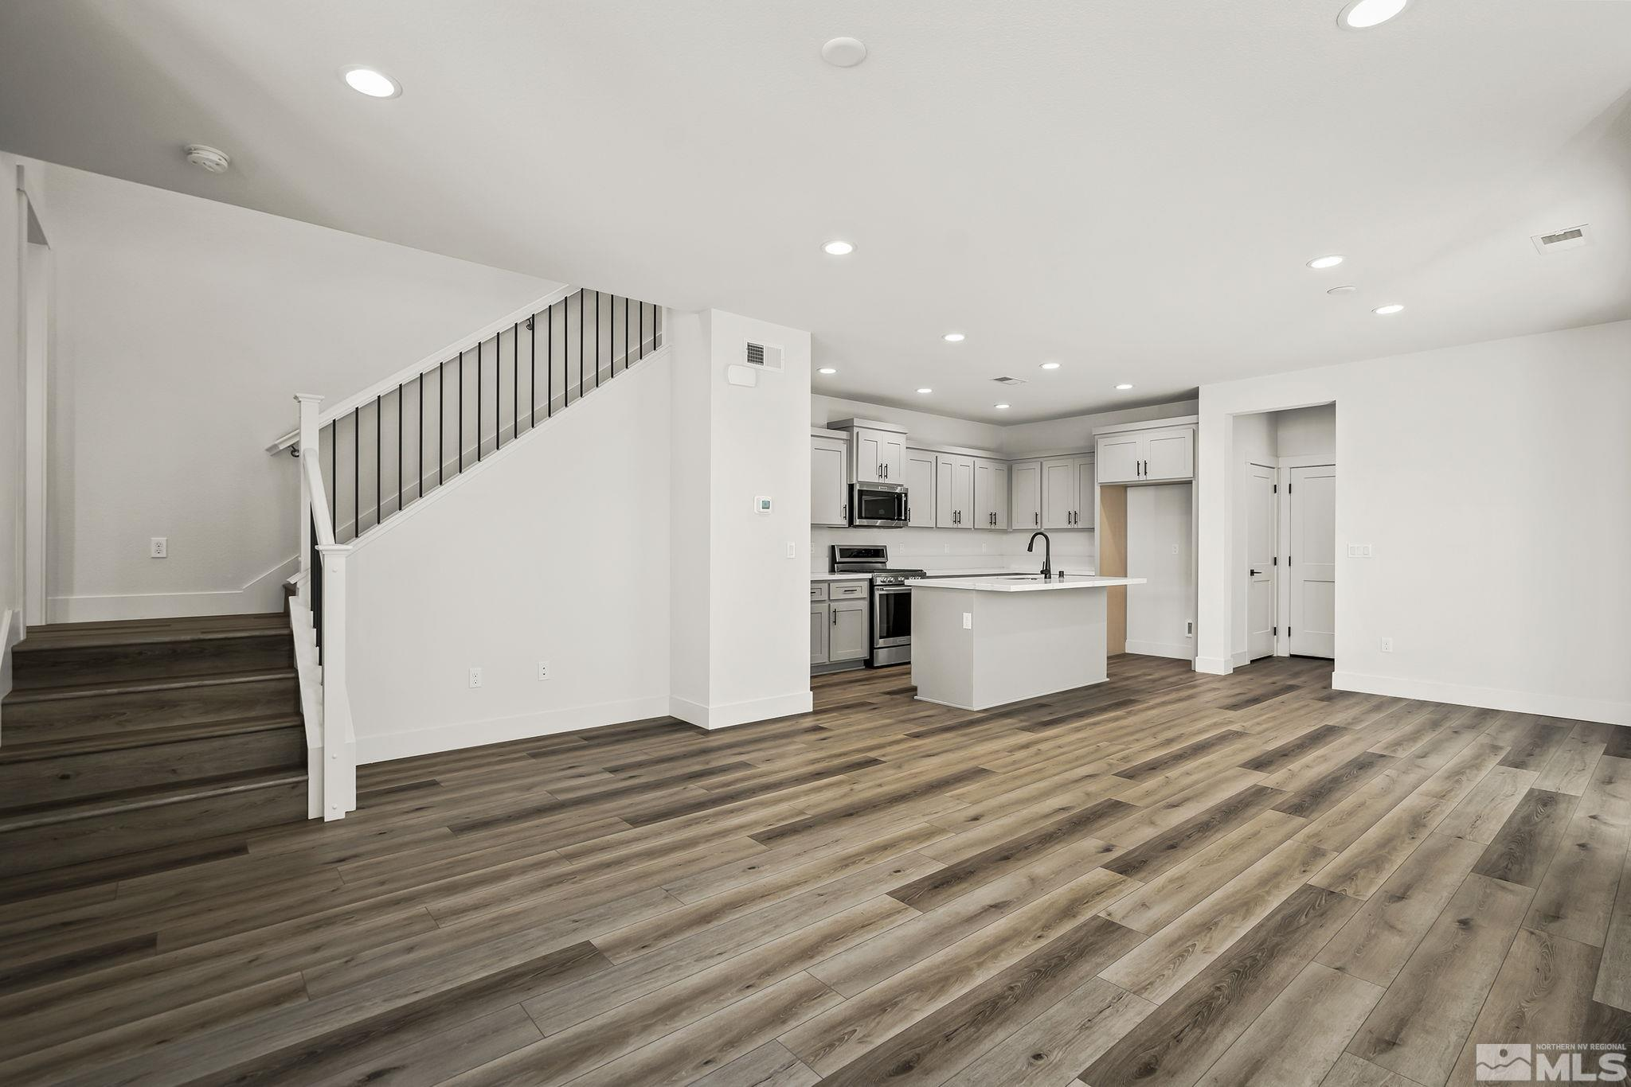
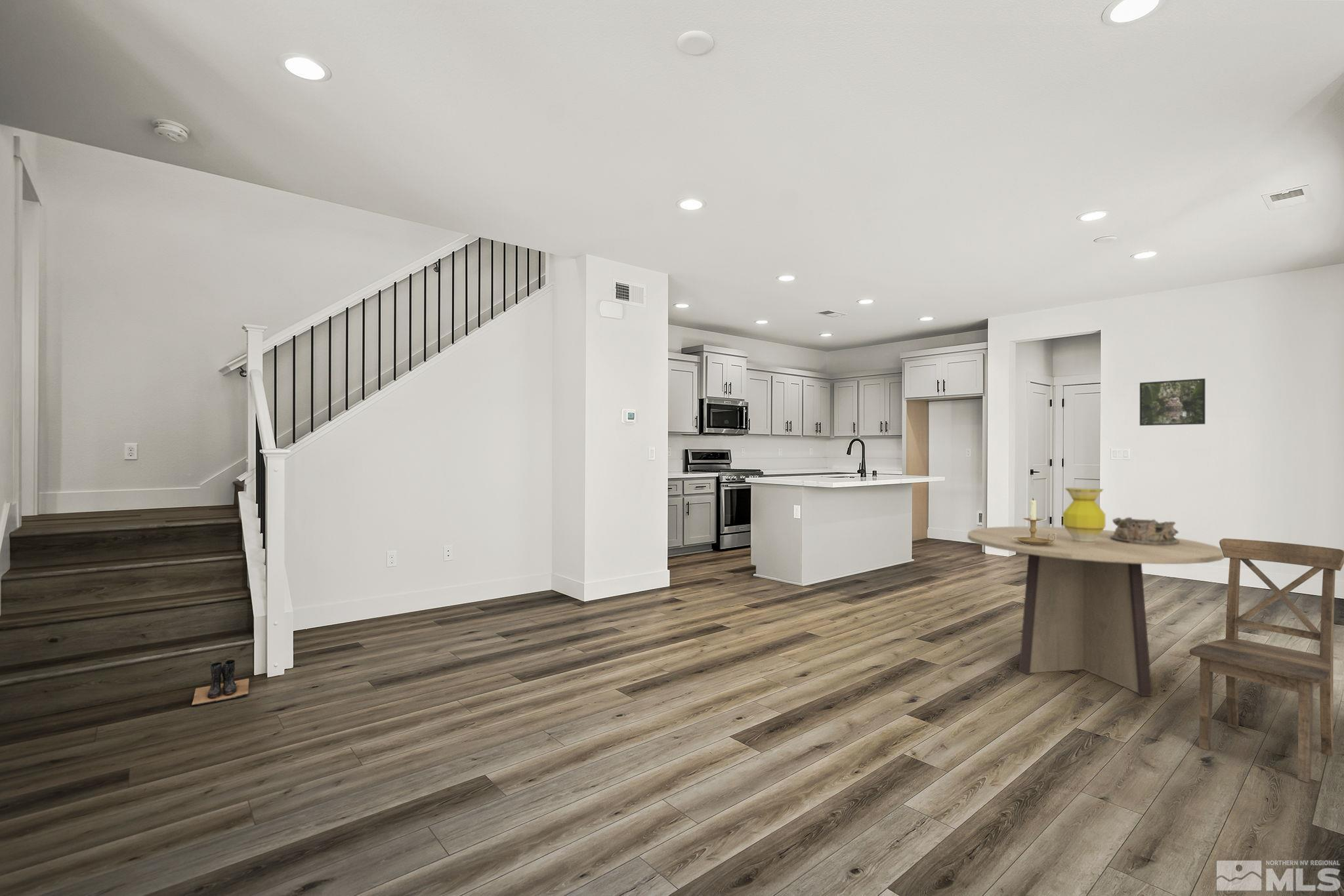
+ dining table (1083, 604)
+ dining chair (1267, 648)
+ candle holder (1033, 520)
+ boots (220, 678)
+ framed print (1171, 403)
+ vase (1083, 515)
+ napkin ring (1144, 529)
